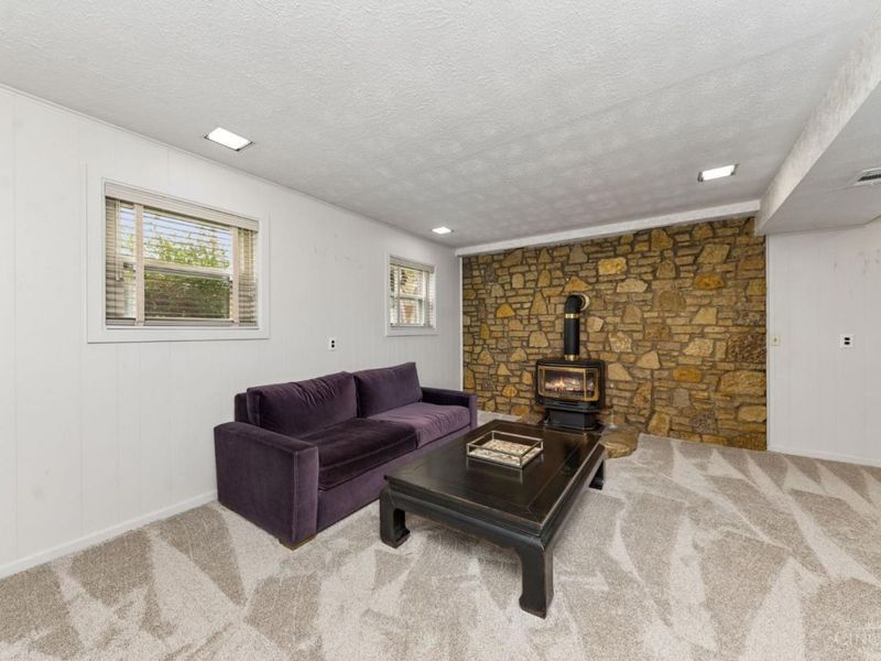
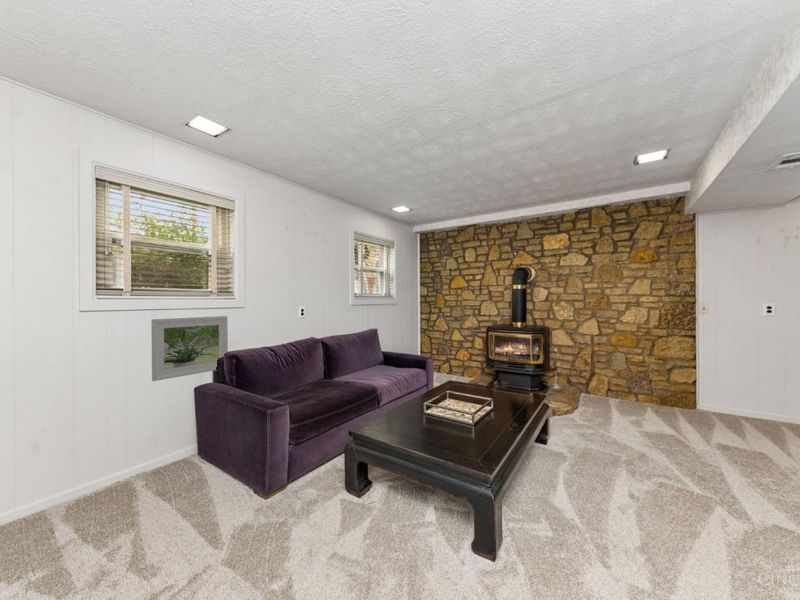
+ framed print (192, 345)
